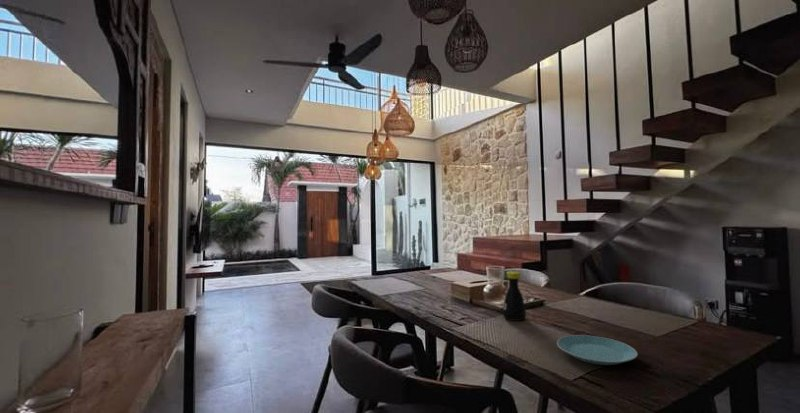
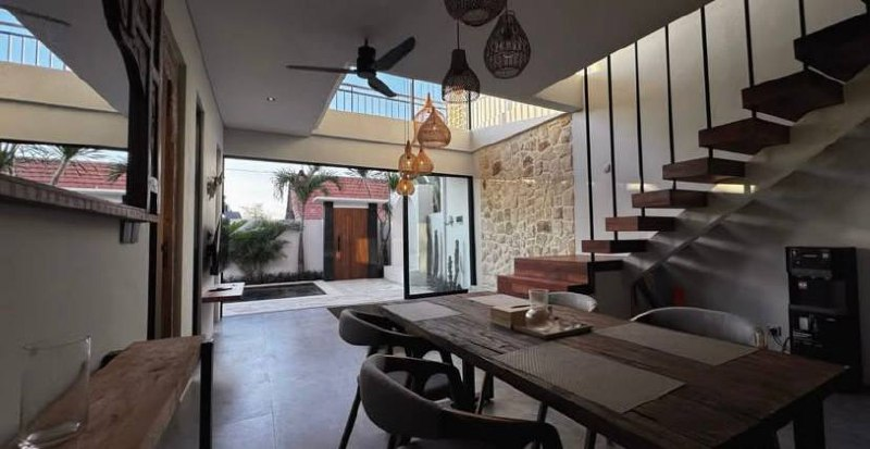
- plate (595, 350)
- bottle (513, 295)
